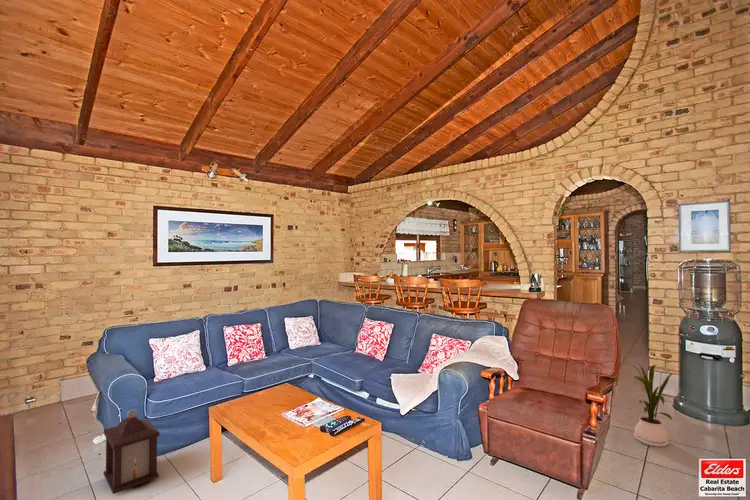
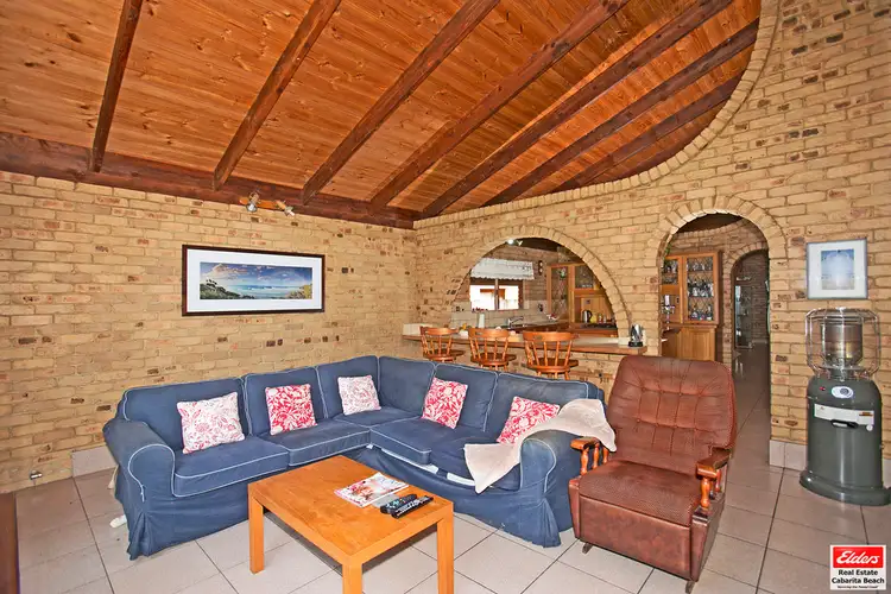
- house plant (650, 399)
- lantern (131, 444)
